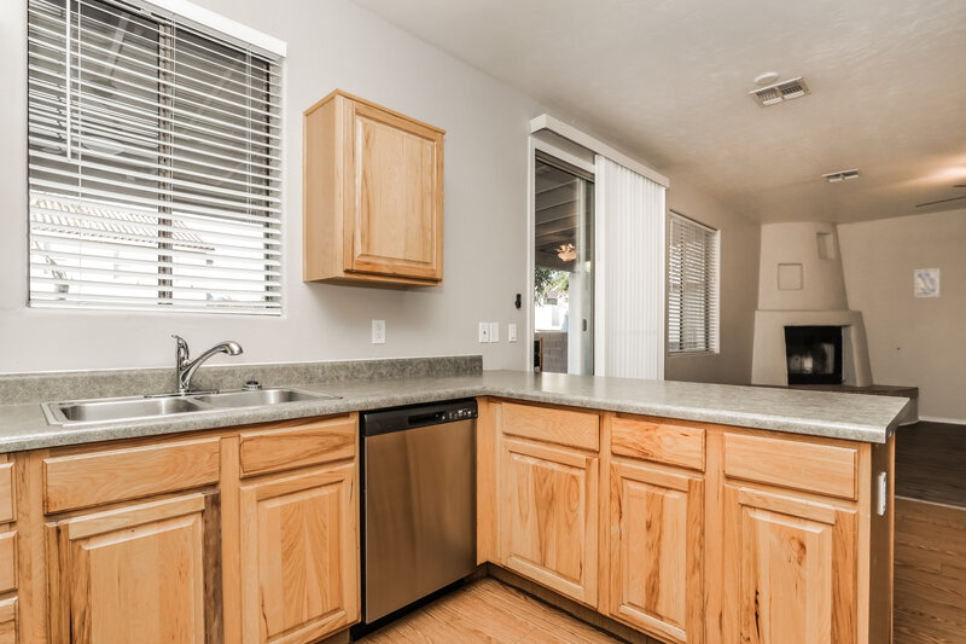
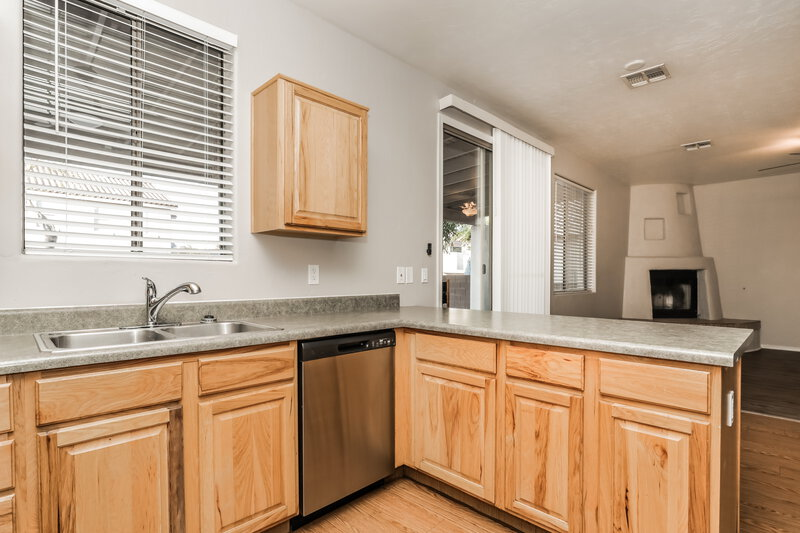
- wall art (926, 283)
